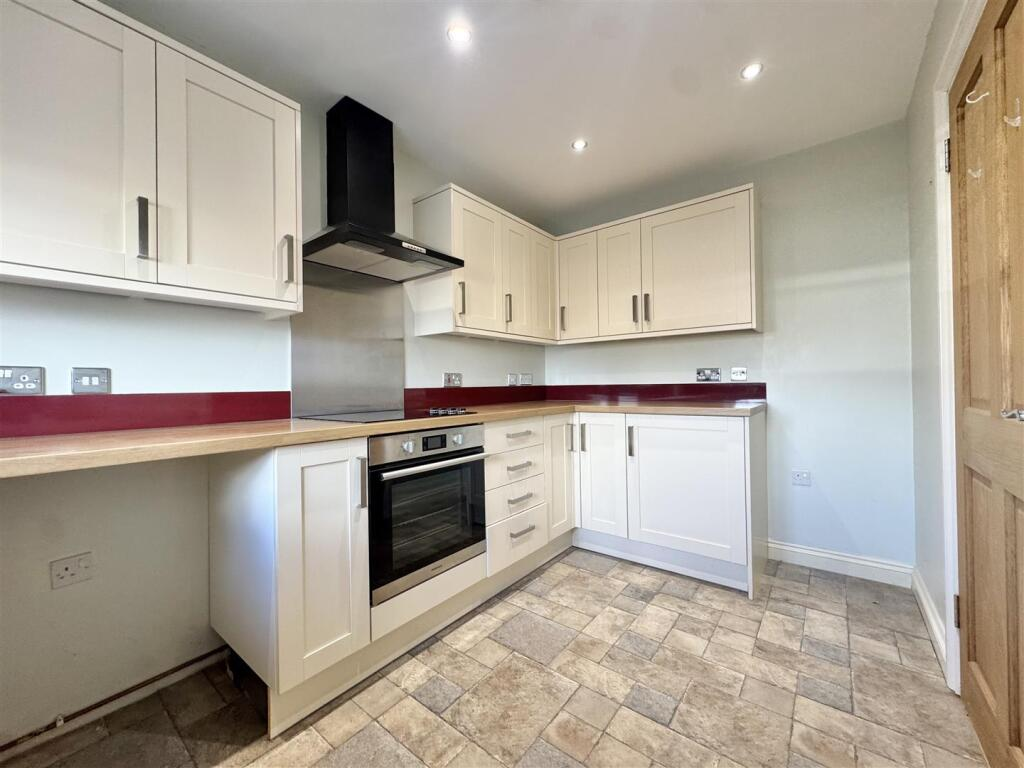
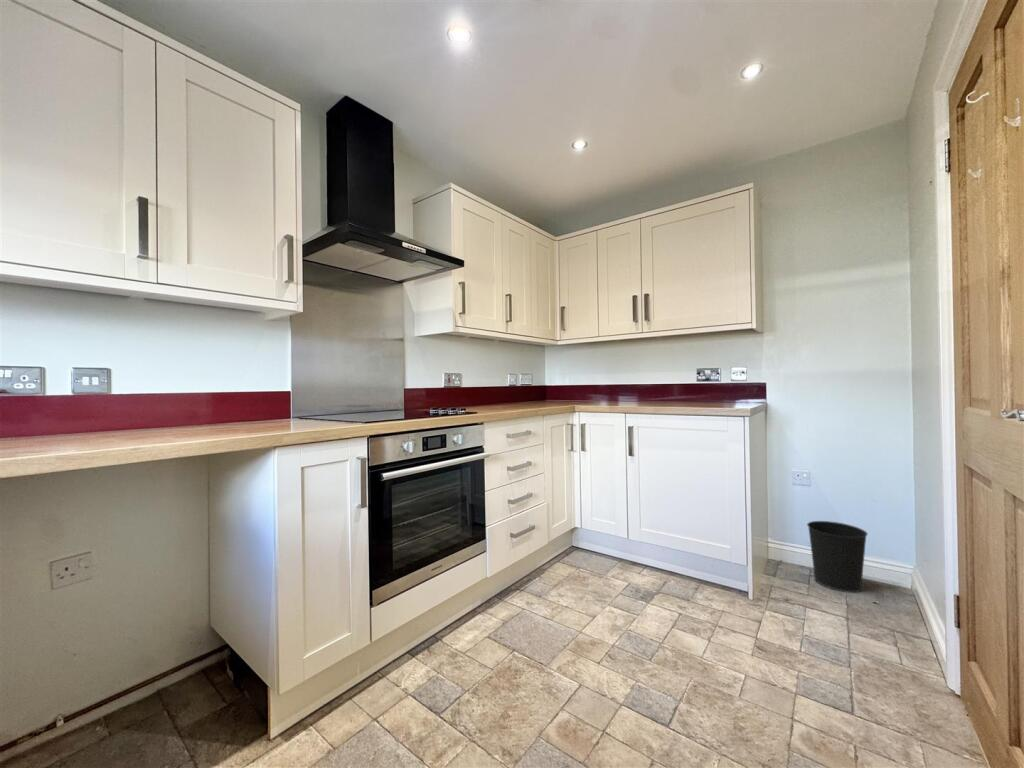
+ wastebasket (836, 556)
